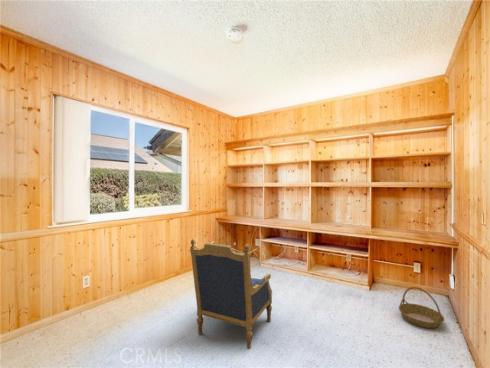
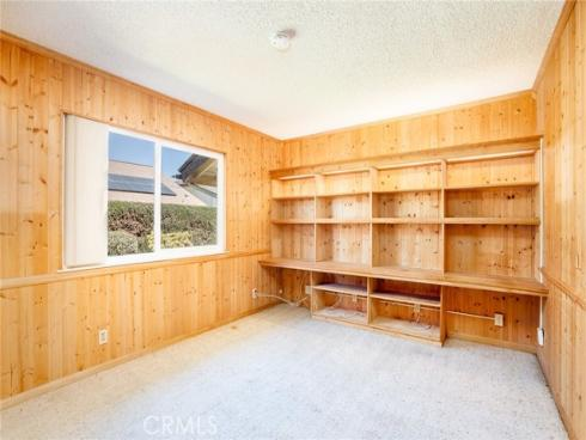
- armchair (233, 276)
- basket (420, 305)
